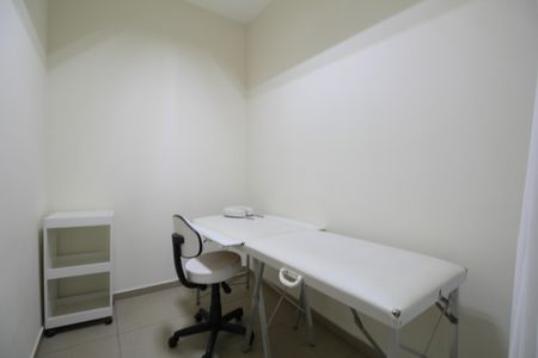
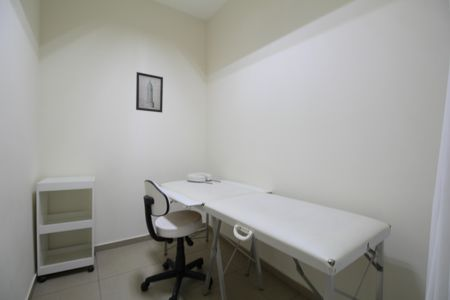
+ wall art (149, 93)
